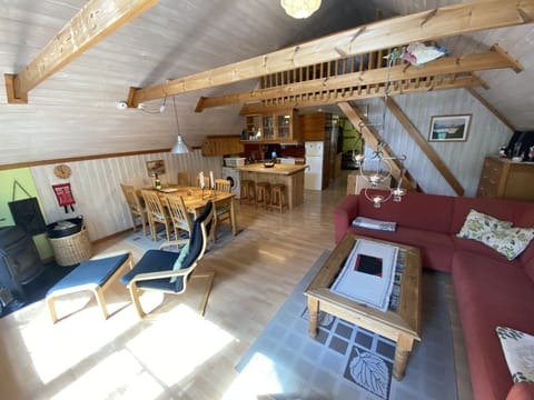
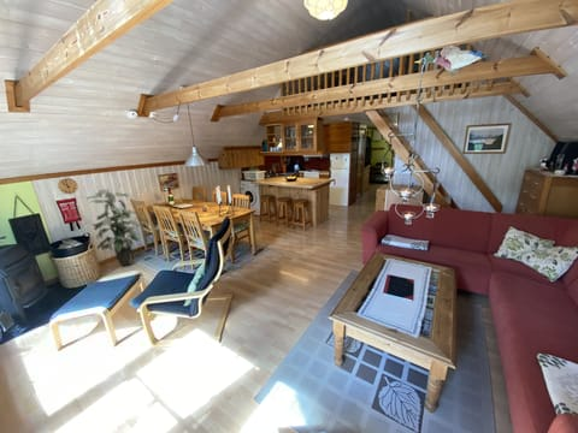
+ indoor plant (114, 227)
